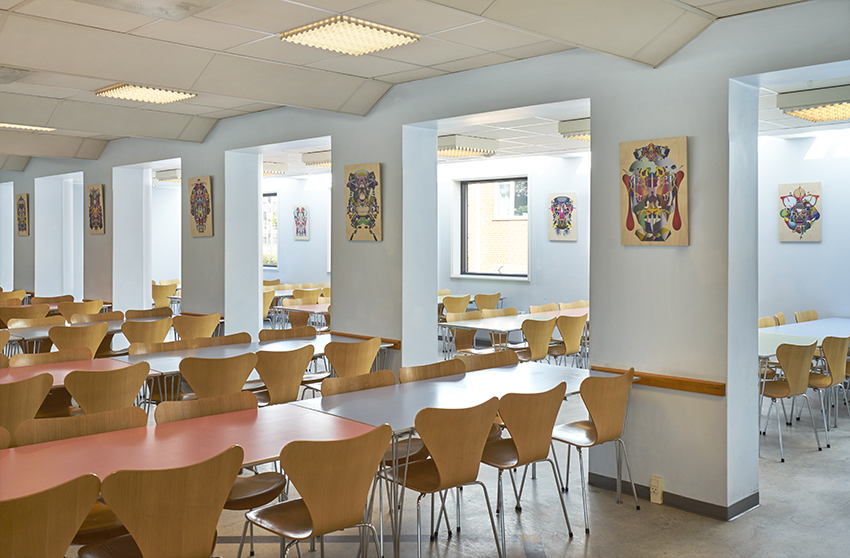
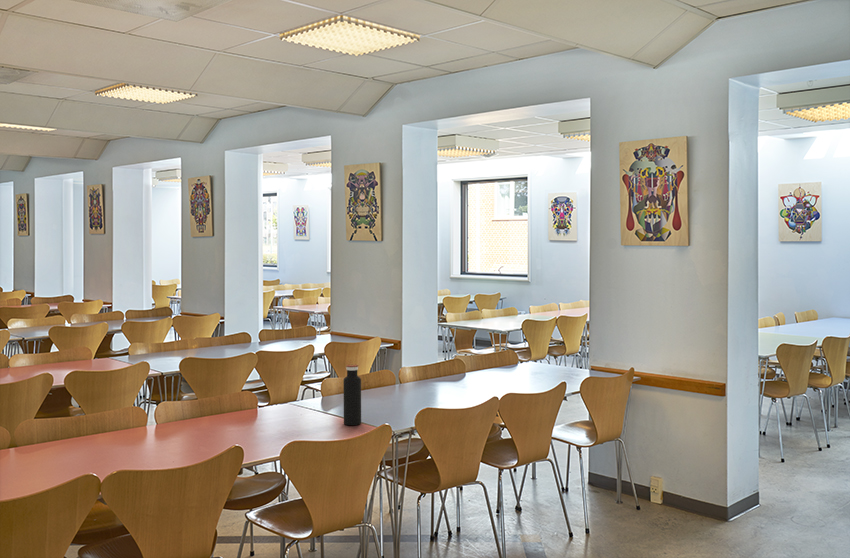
+ water bottle (352, 394)
